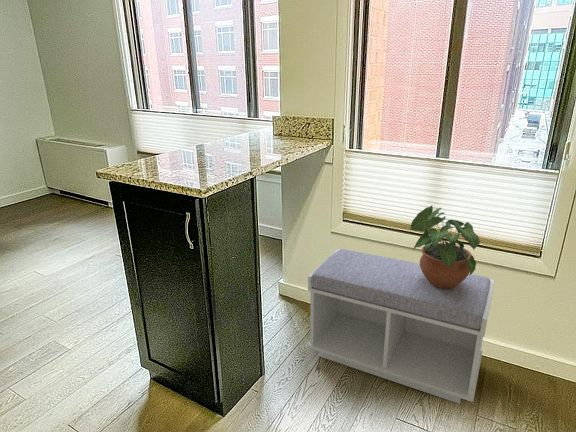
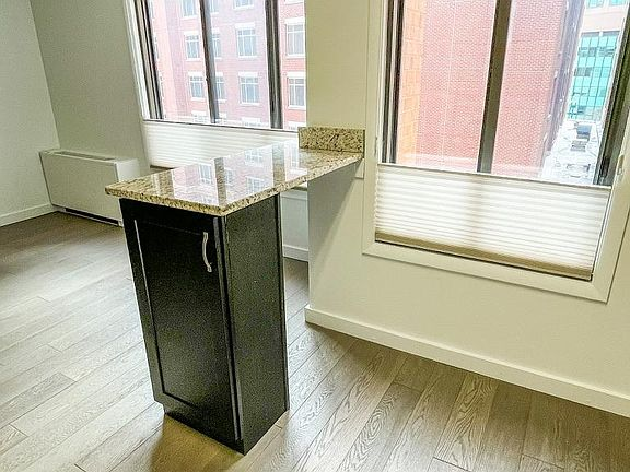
- bench (396, 318)
- potted plant (439, 245)
